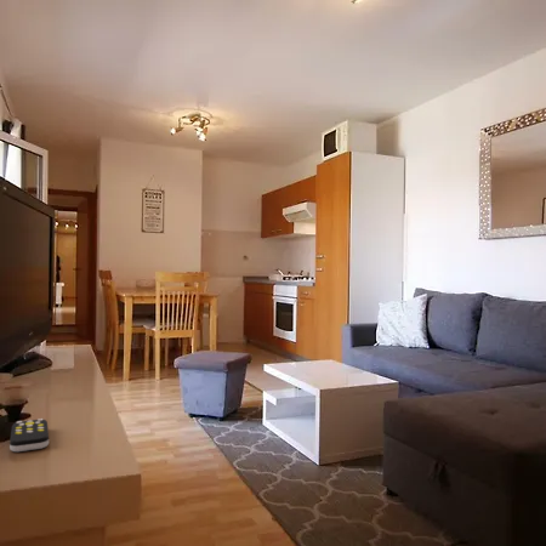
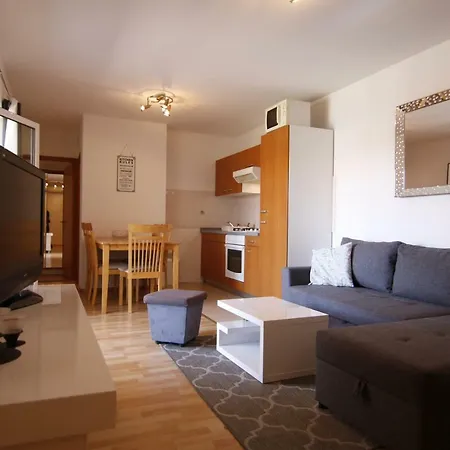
- remote control (29, 433)
